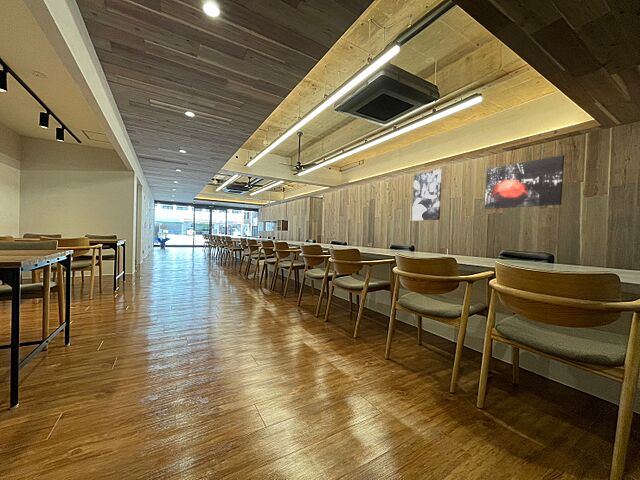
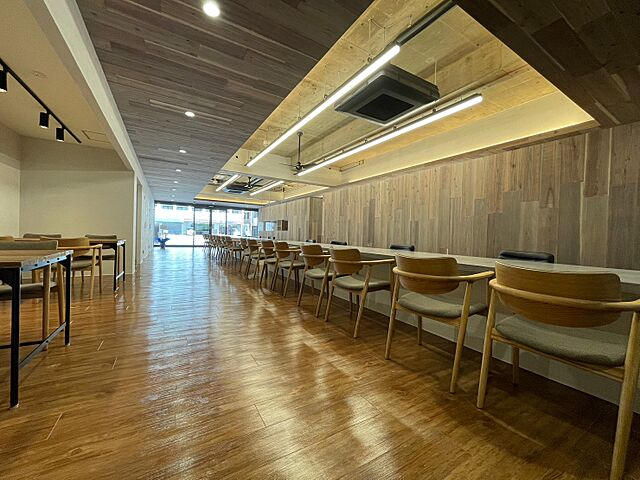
- wall art (426, 196)
- wall art (520, 185)
